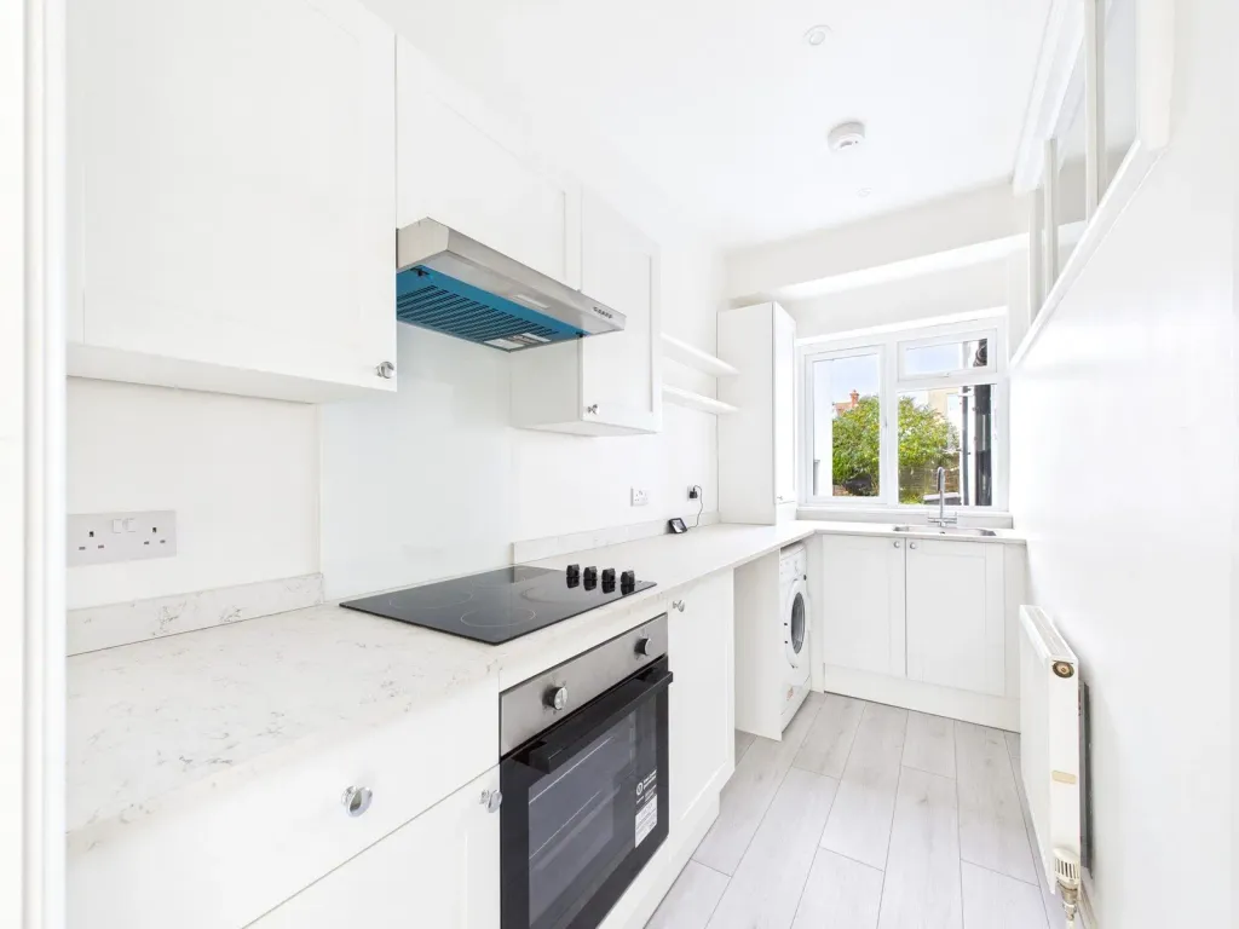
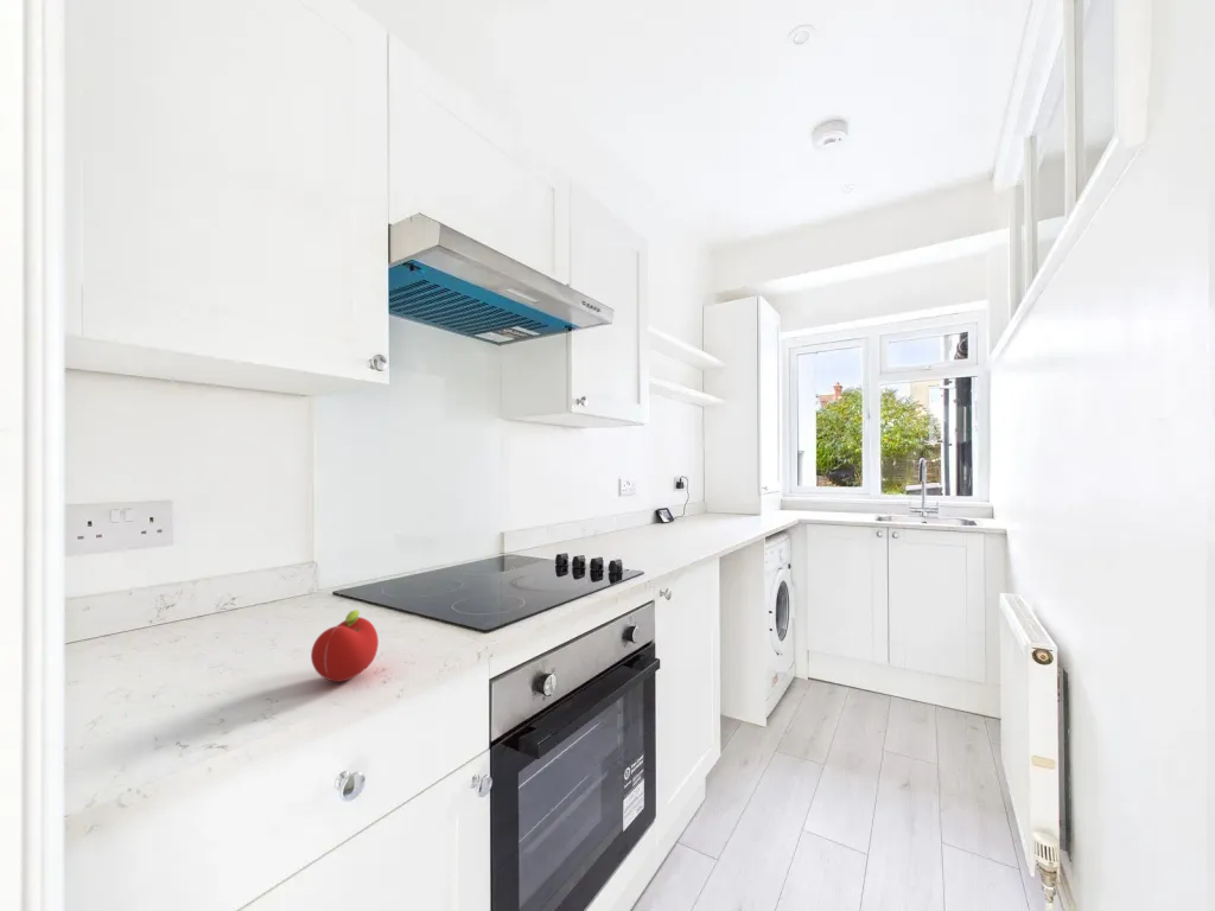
+ fruit (345, 644)
